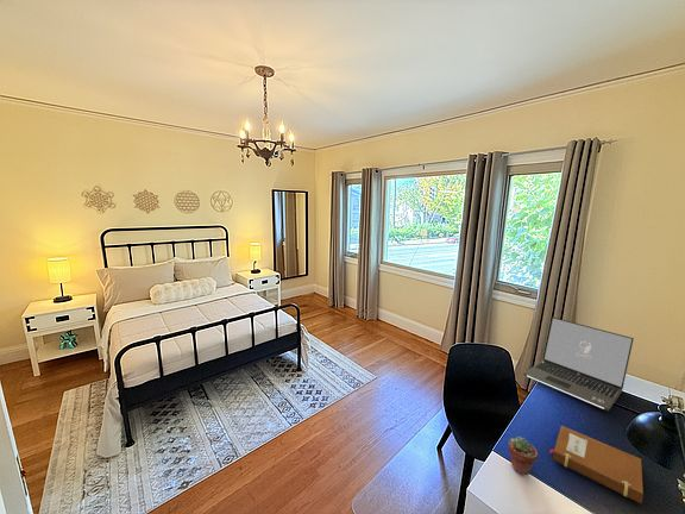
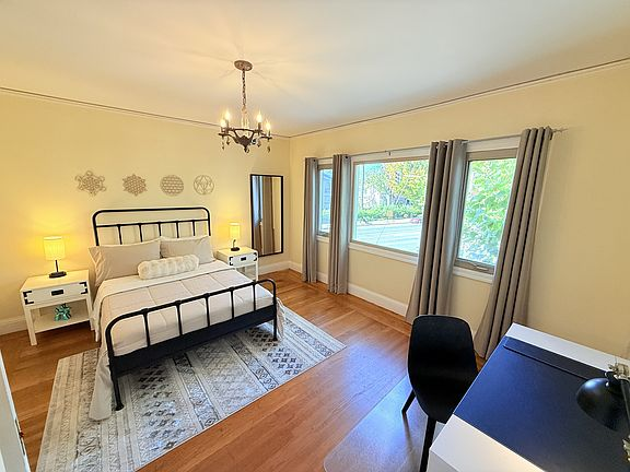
- potted succulent (521, 453)
- notebook (593, 458)
- laptop (576, 357)
